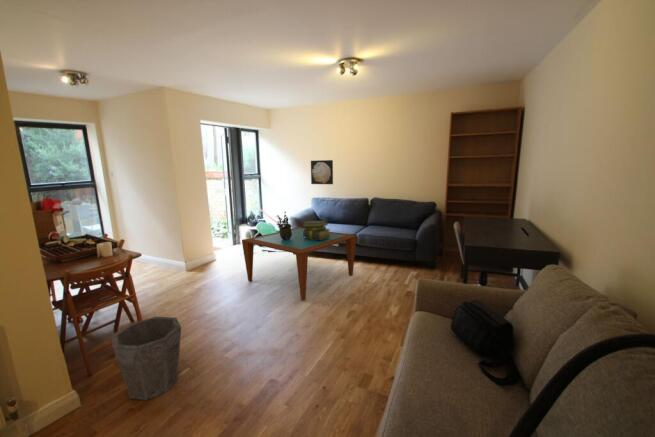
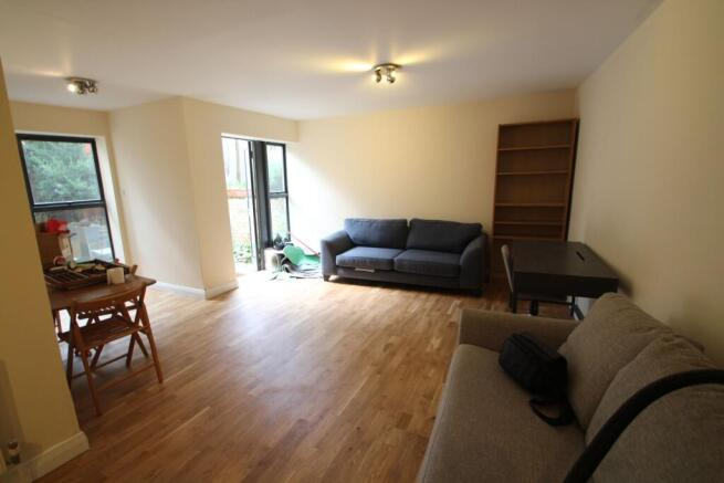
- waste bin (150, 357)
- wall art (321, 172)
- stack of books (315, 229)
- potted plant (284, 224)
- coffee table (300, 258)
